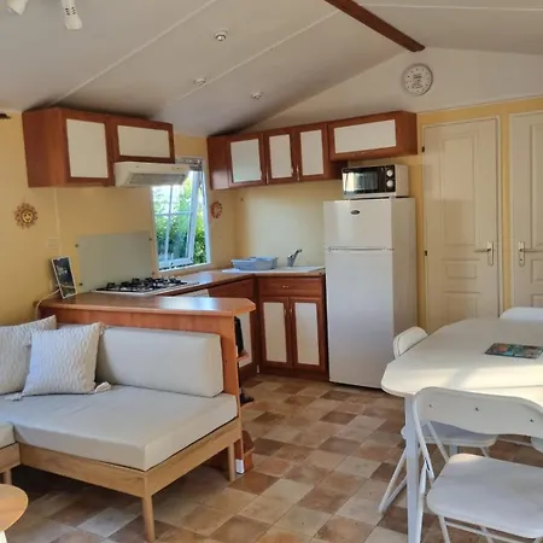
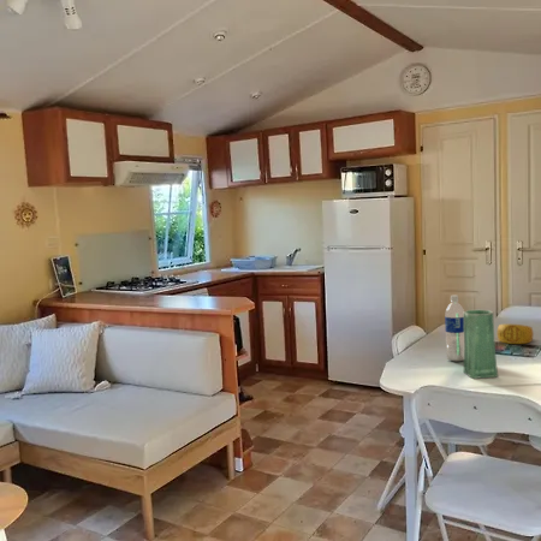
+ water bottle (454, 327)
+ vase (478, 343)
+ ring (515, 331)
